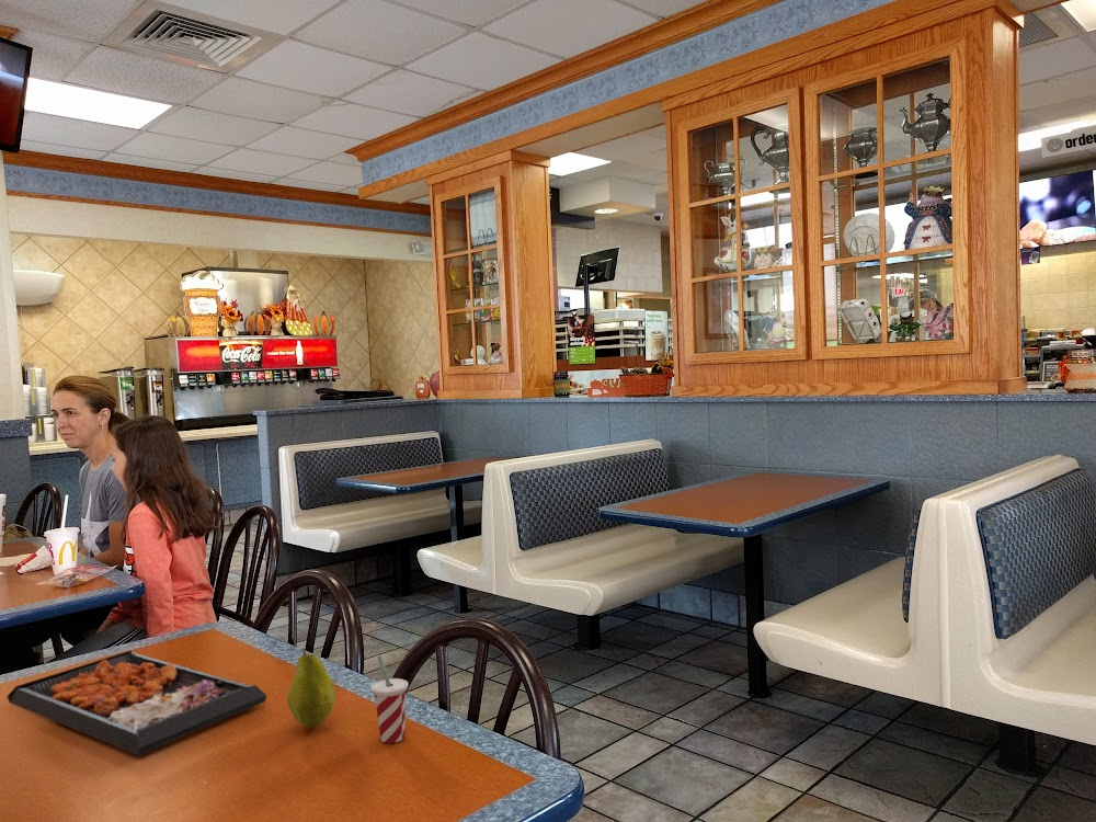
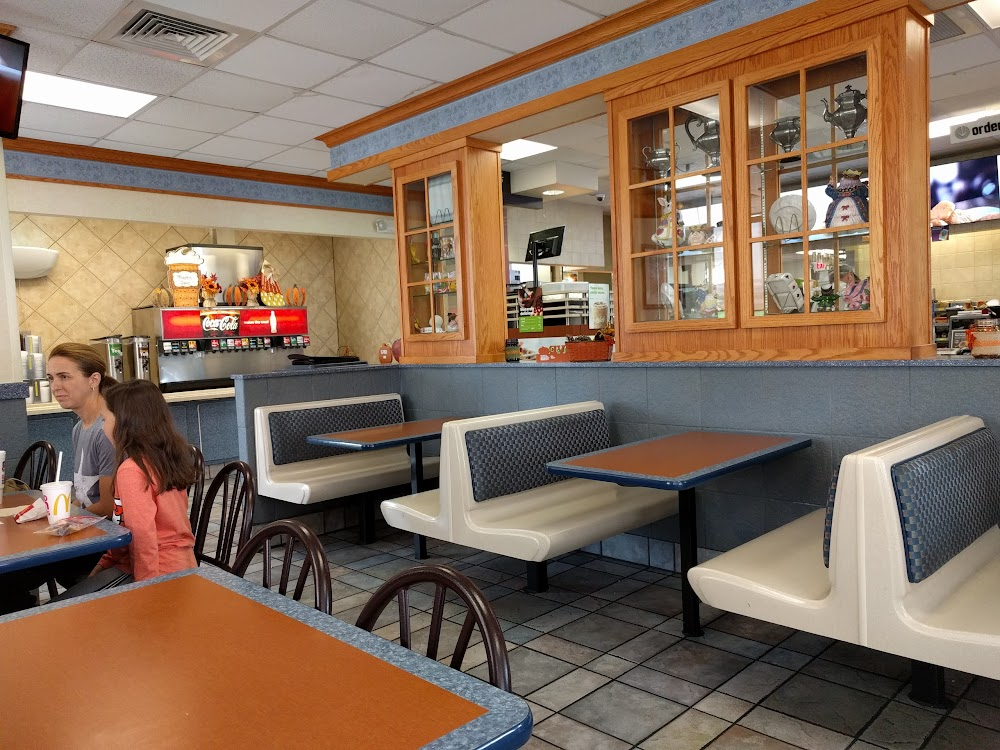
- fruit (311, 687)
- food tray (134, 688)
- beverage cup (390, 698)
